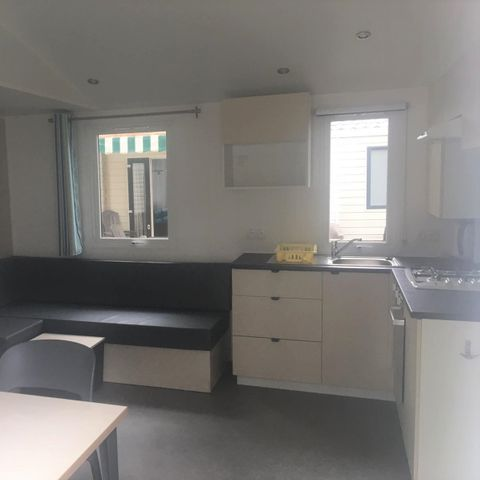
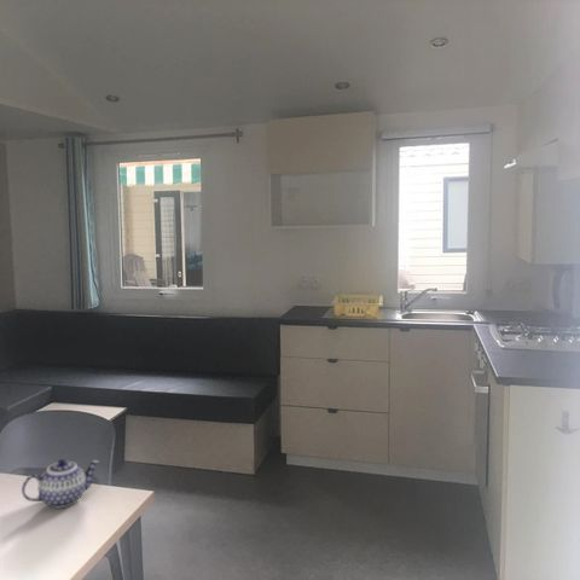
+ teapot (62, 480)
